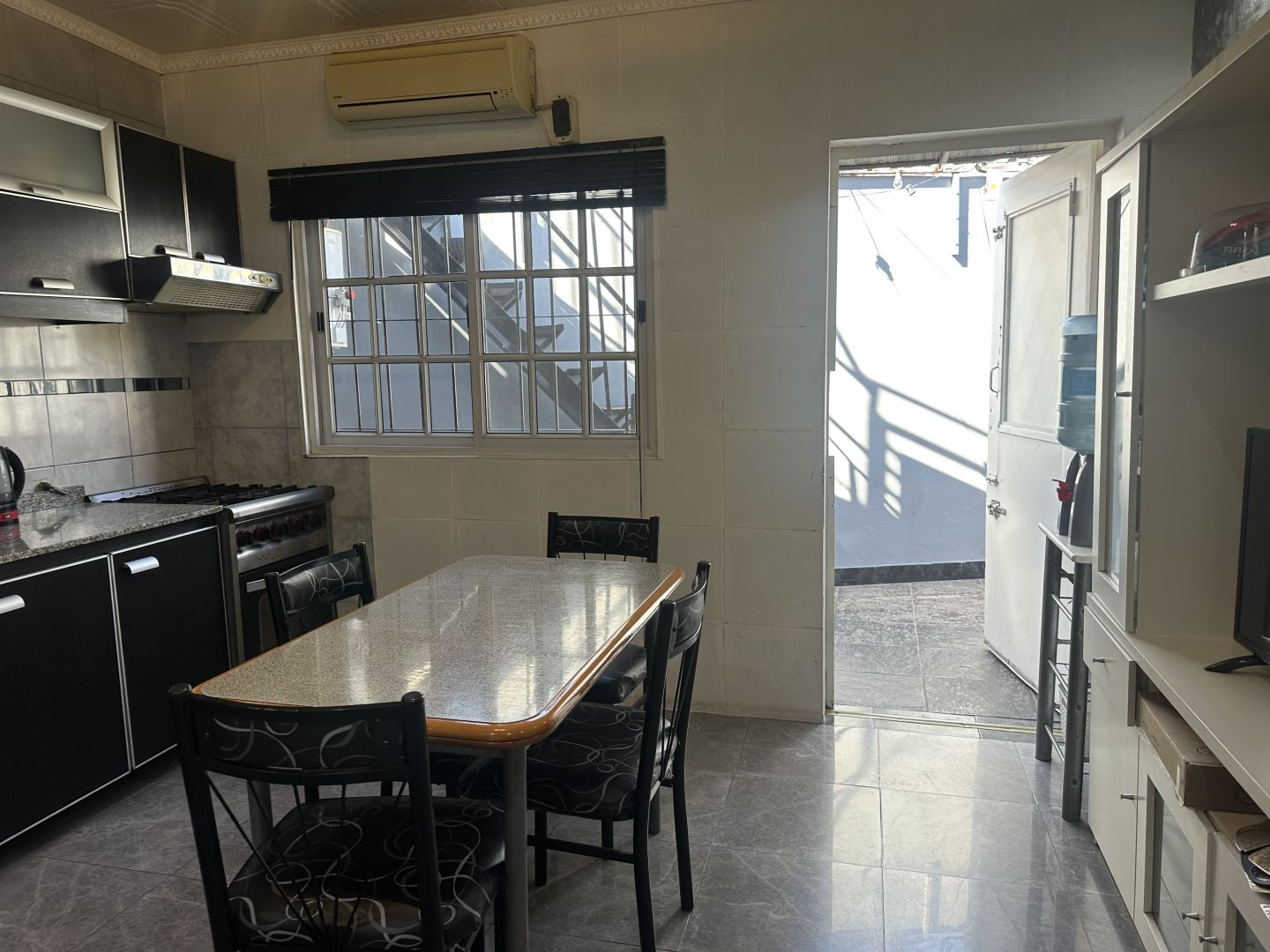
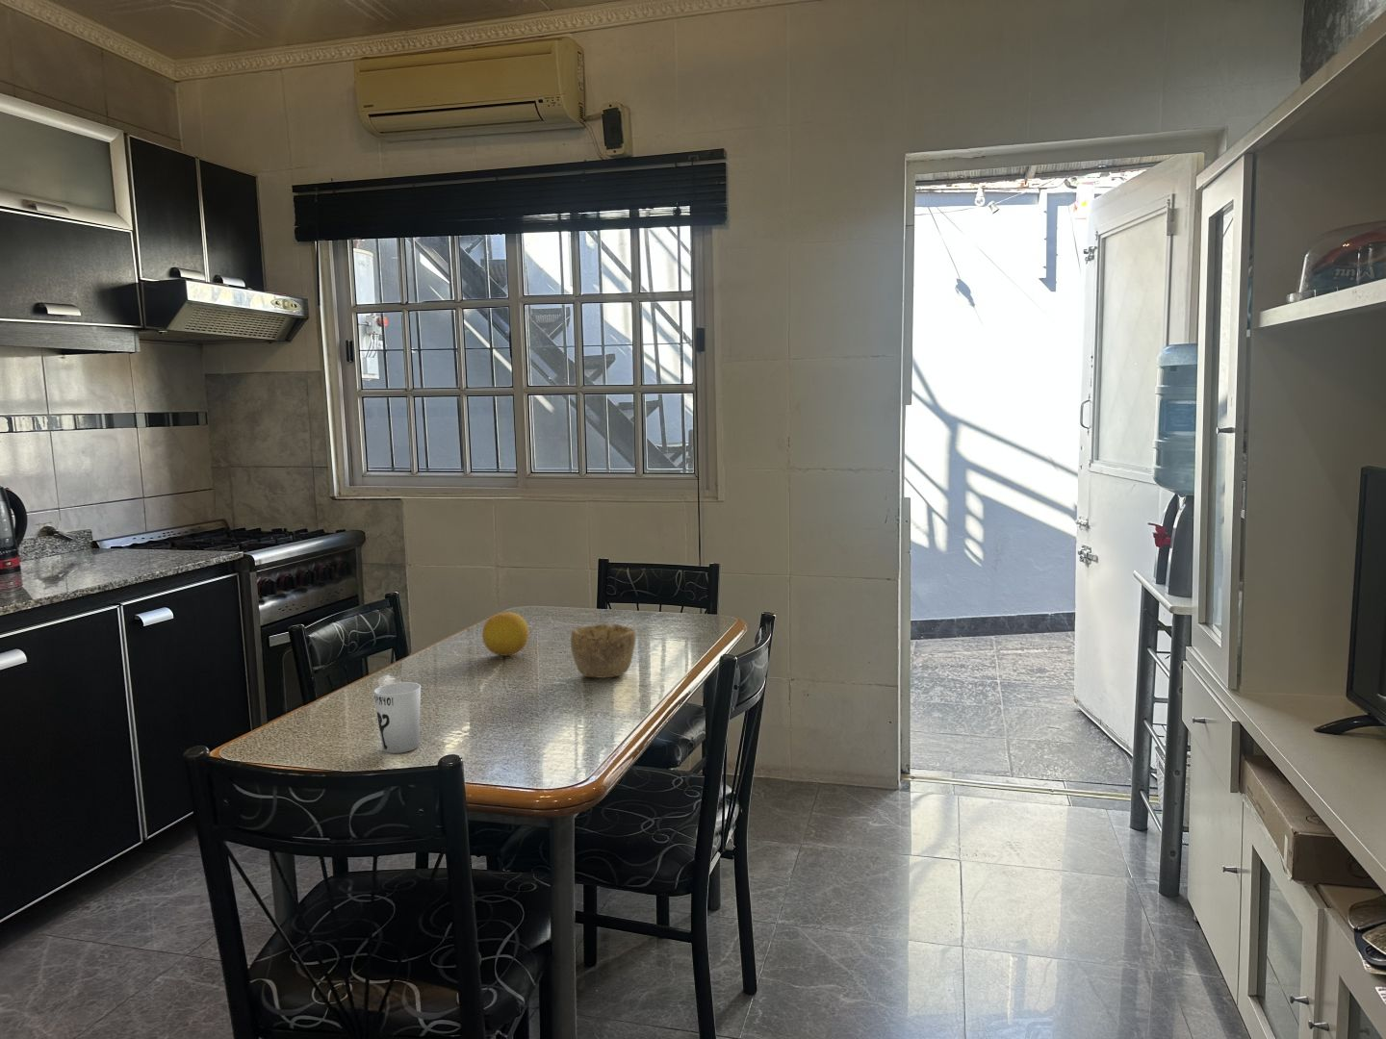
+ fruit (505, 633)
+ bowl (604, 652)
+ cup (398, 718)
